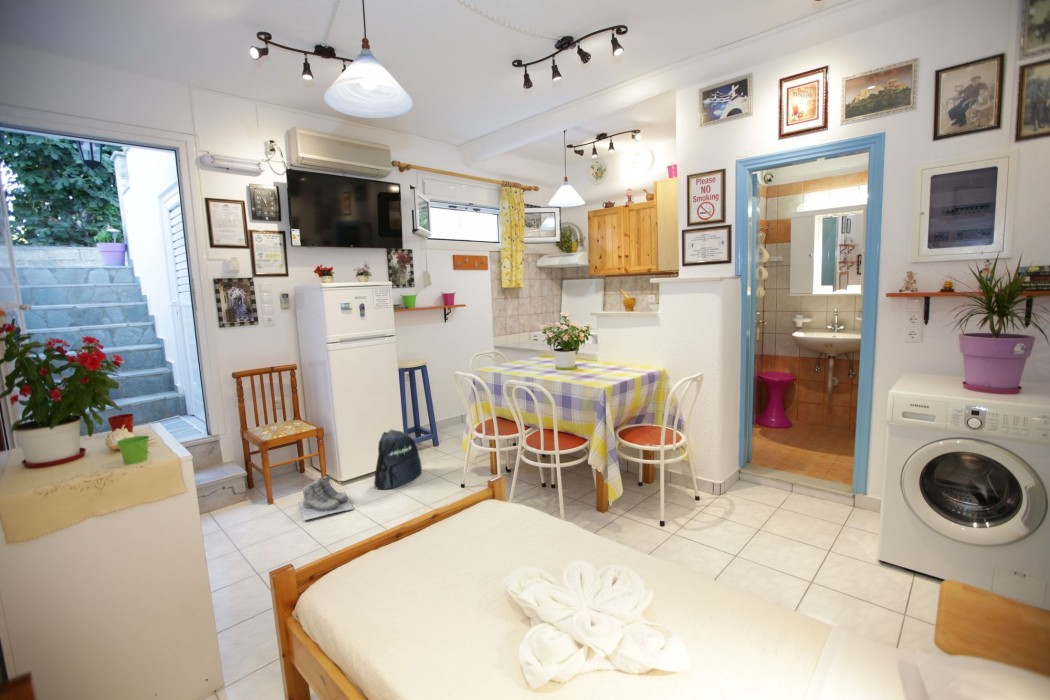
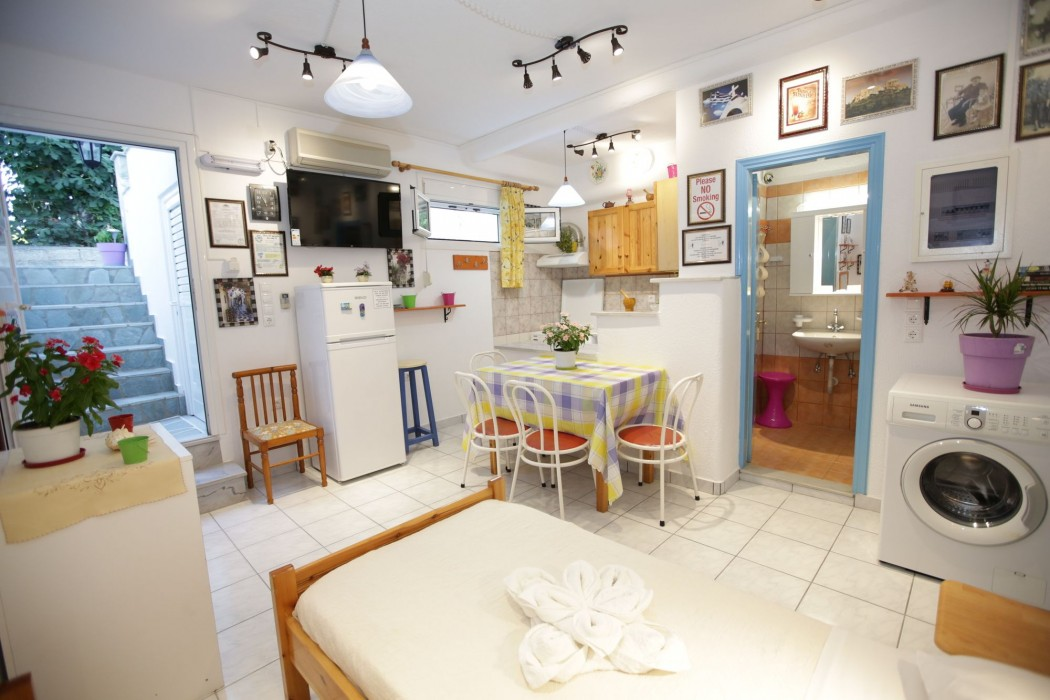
- boots (324, 492)
- backpack (396, 454)
